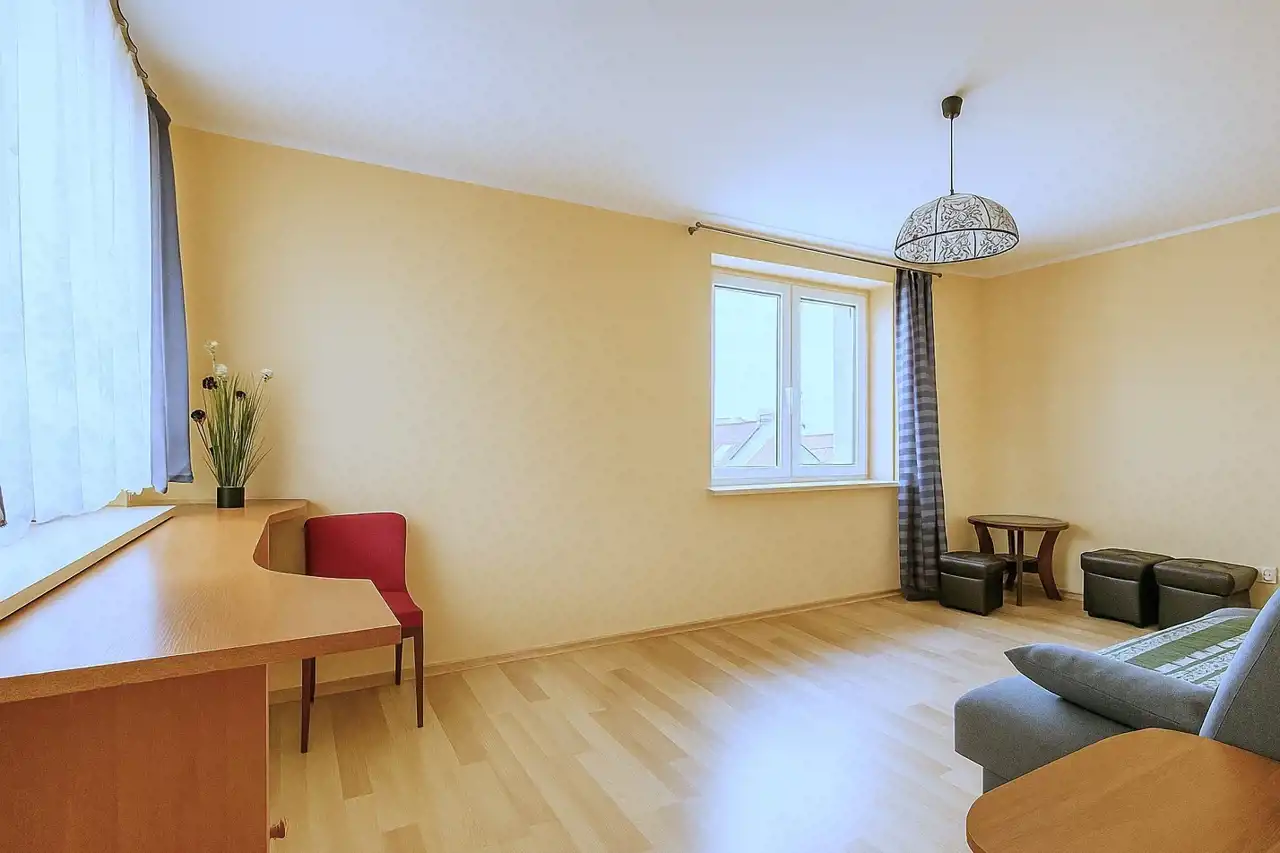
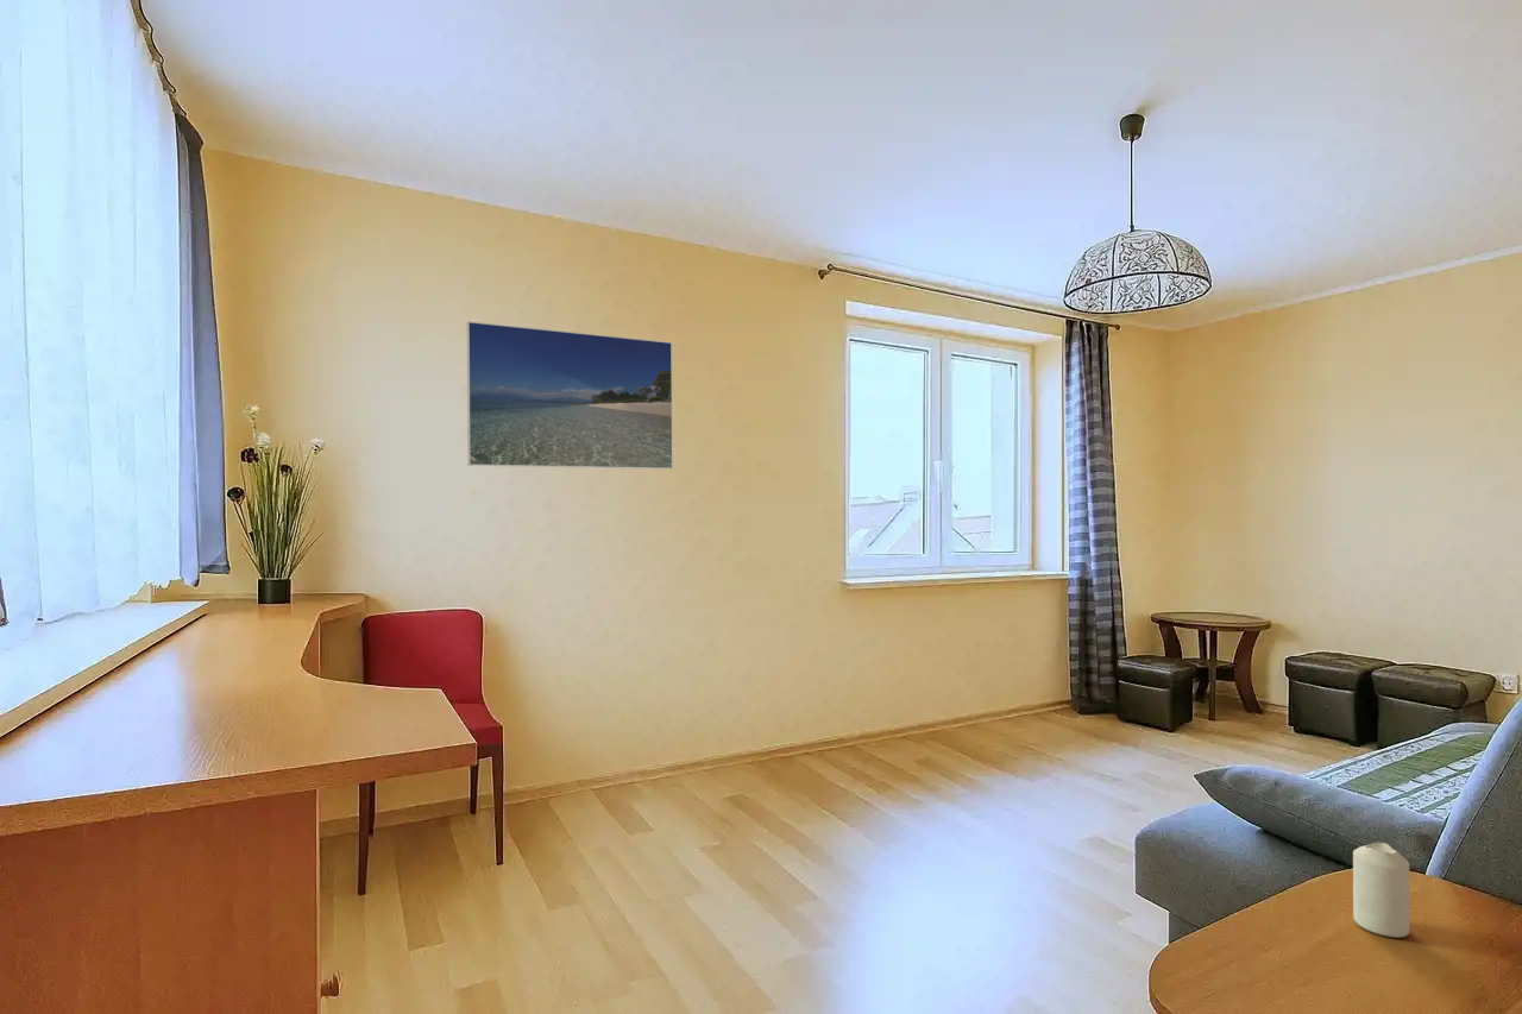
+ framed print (576, 399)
+ candle (1381, 886)
